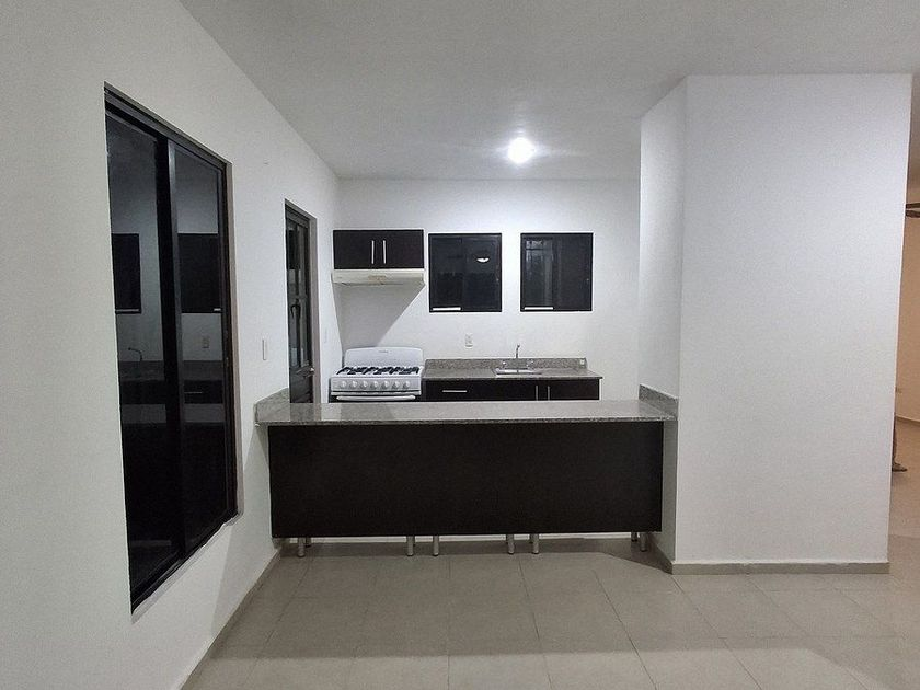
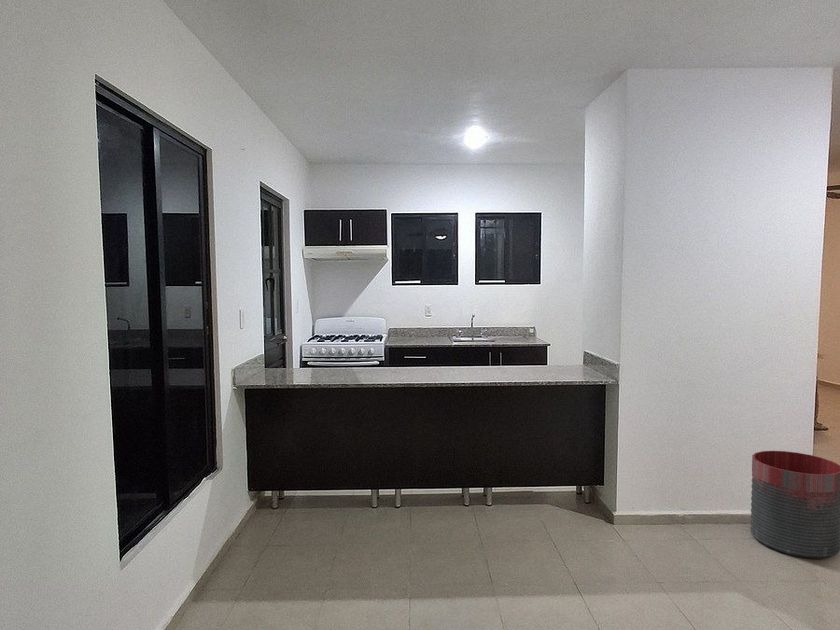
+ trash can (794, 501)
